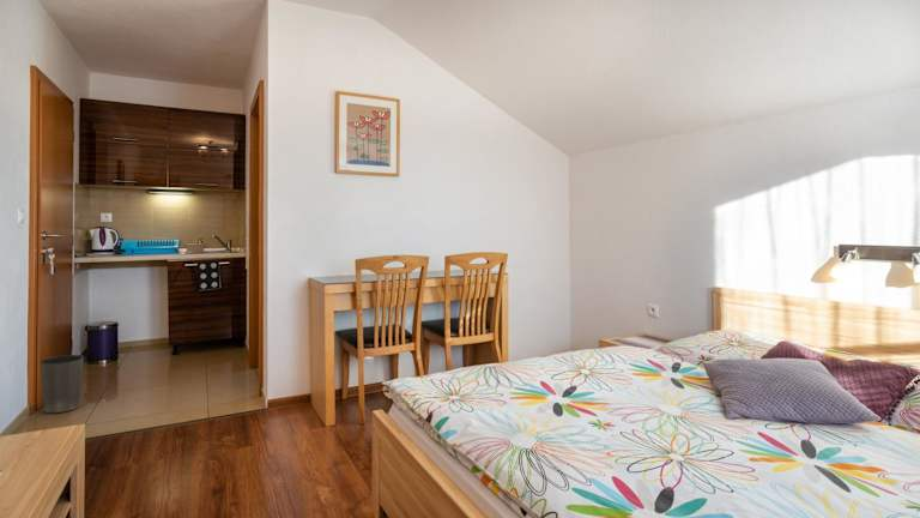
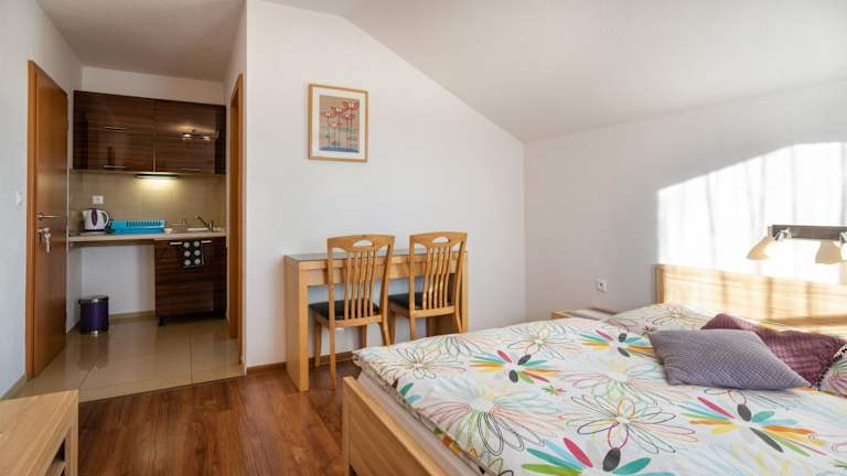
- waste basket (62, 384)
